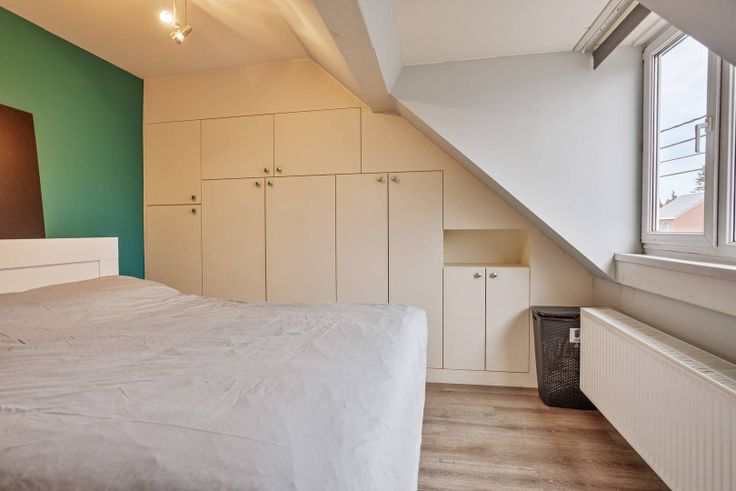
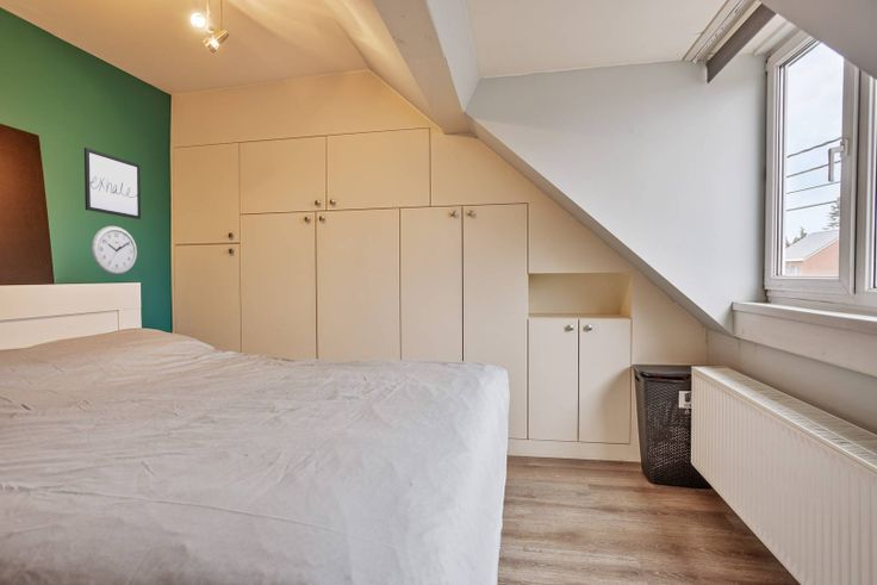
+ wall art (114, 186)
+ wall clock (116, 250)
